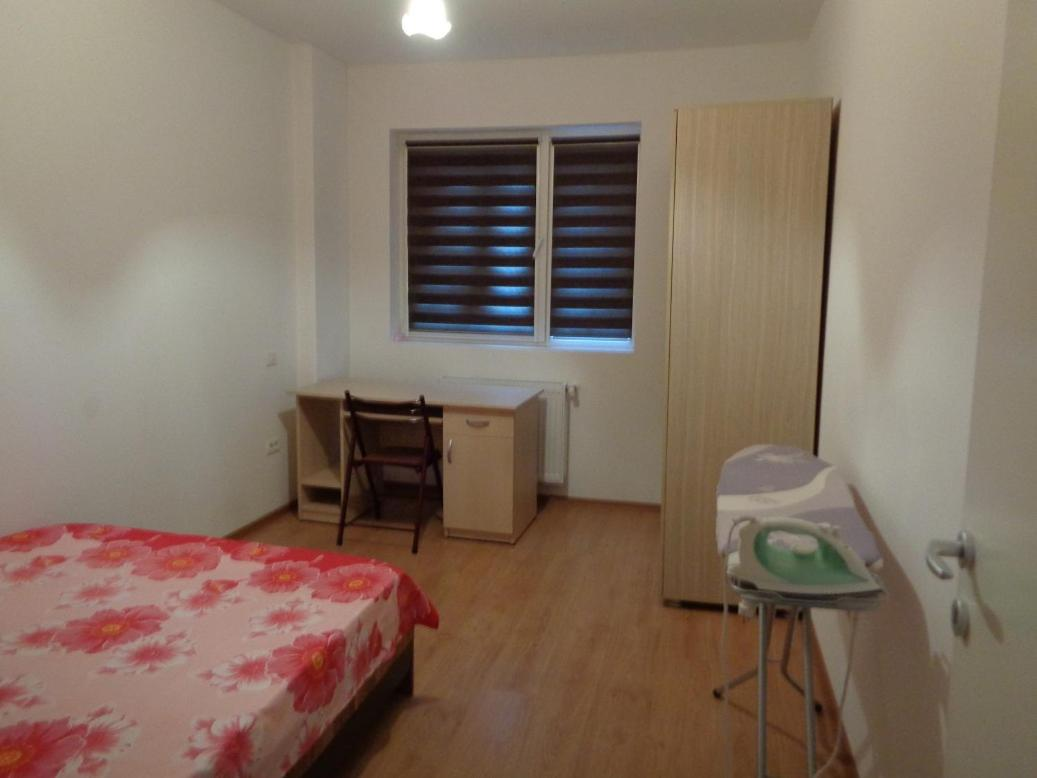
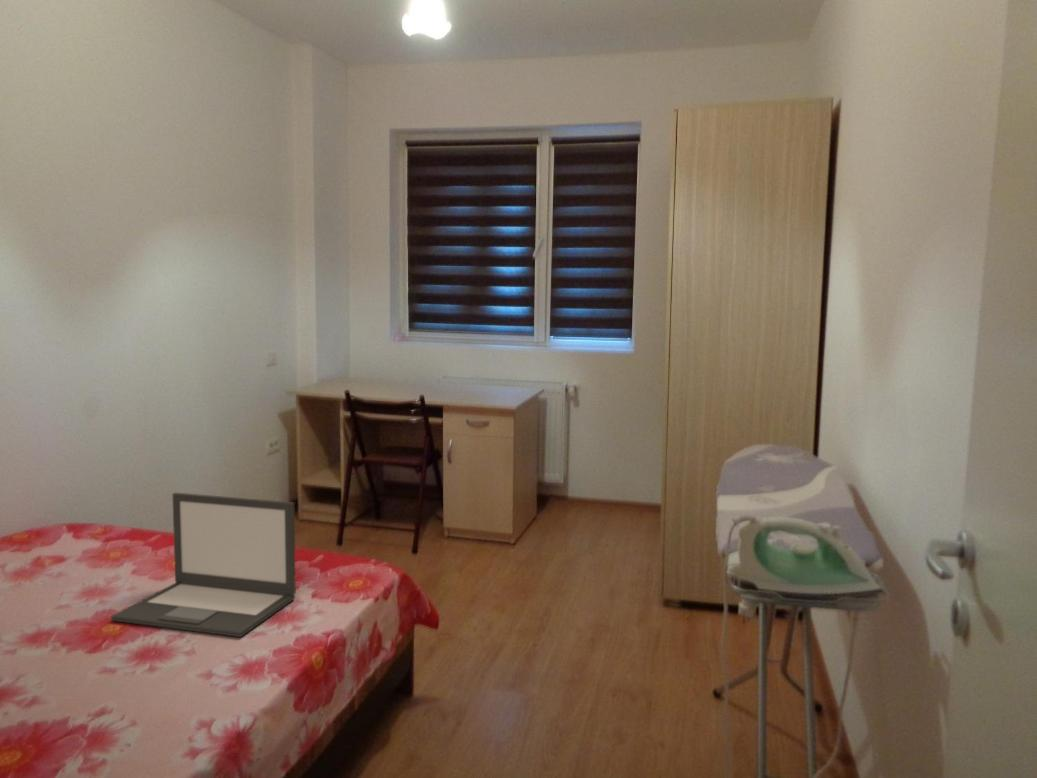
+ laptop (206, 559)
